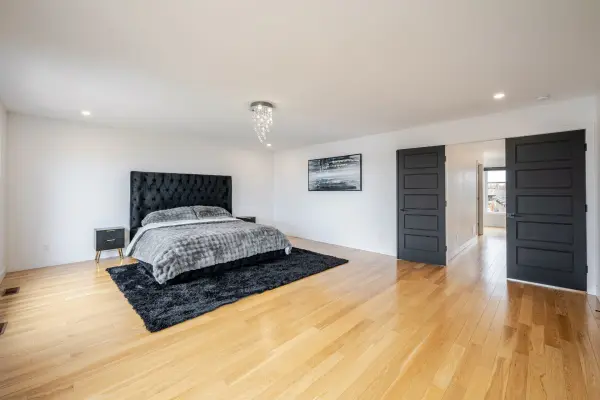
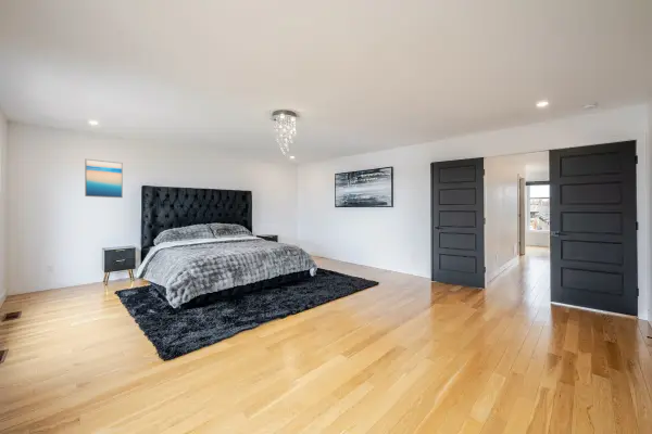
+ wall art (104, 179)
